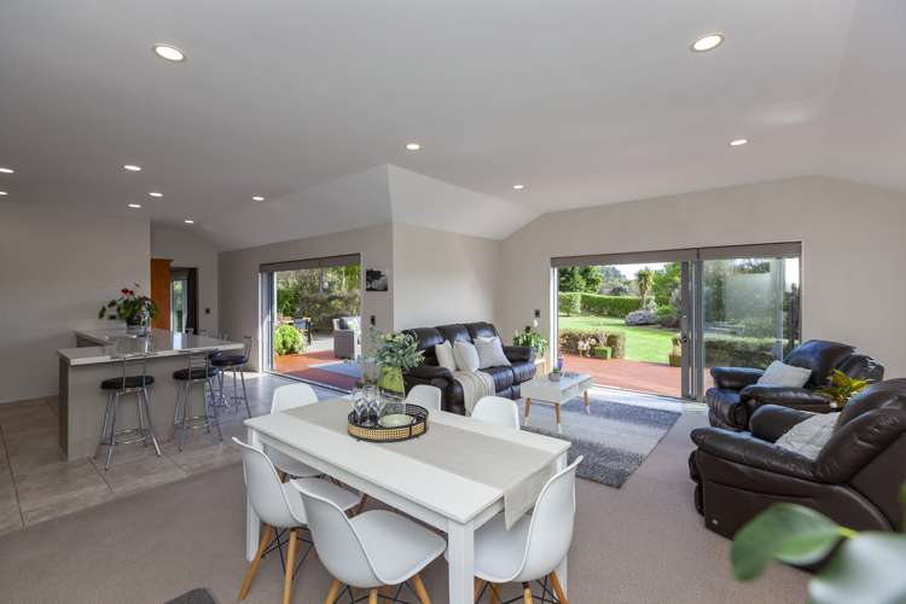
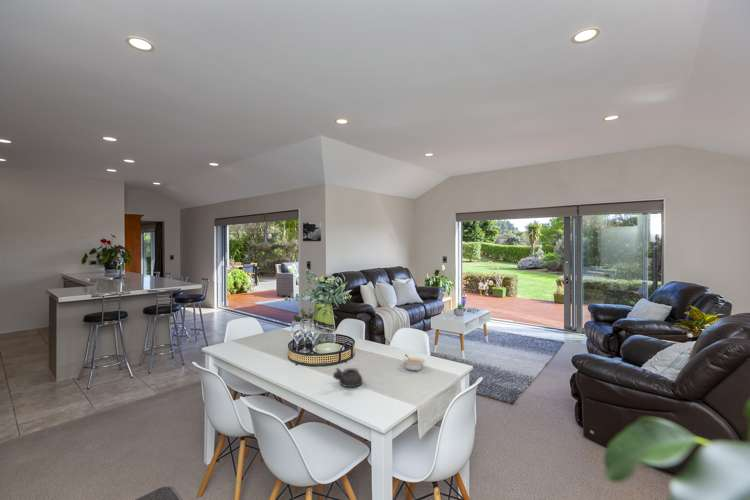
+ legume (412, 363)
+ teapot (345, 376)
